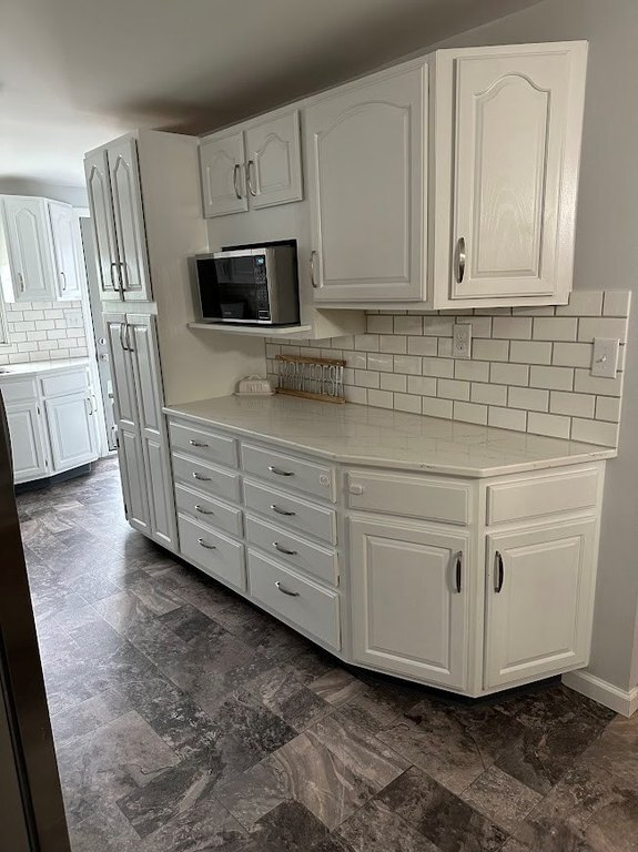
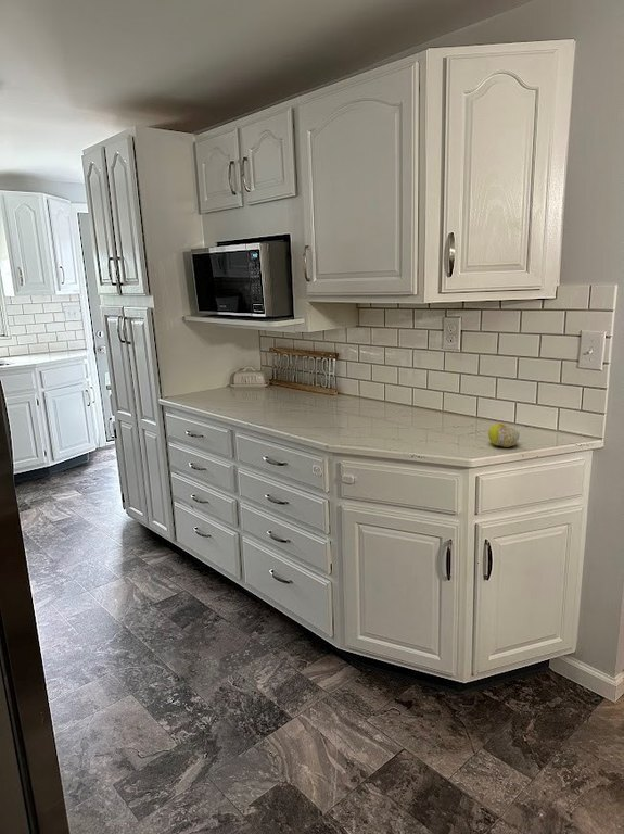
+ fruit (502, 434)
